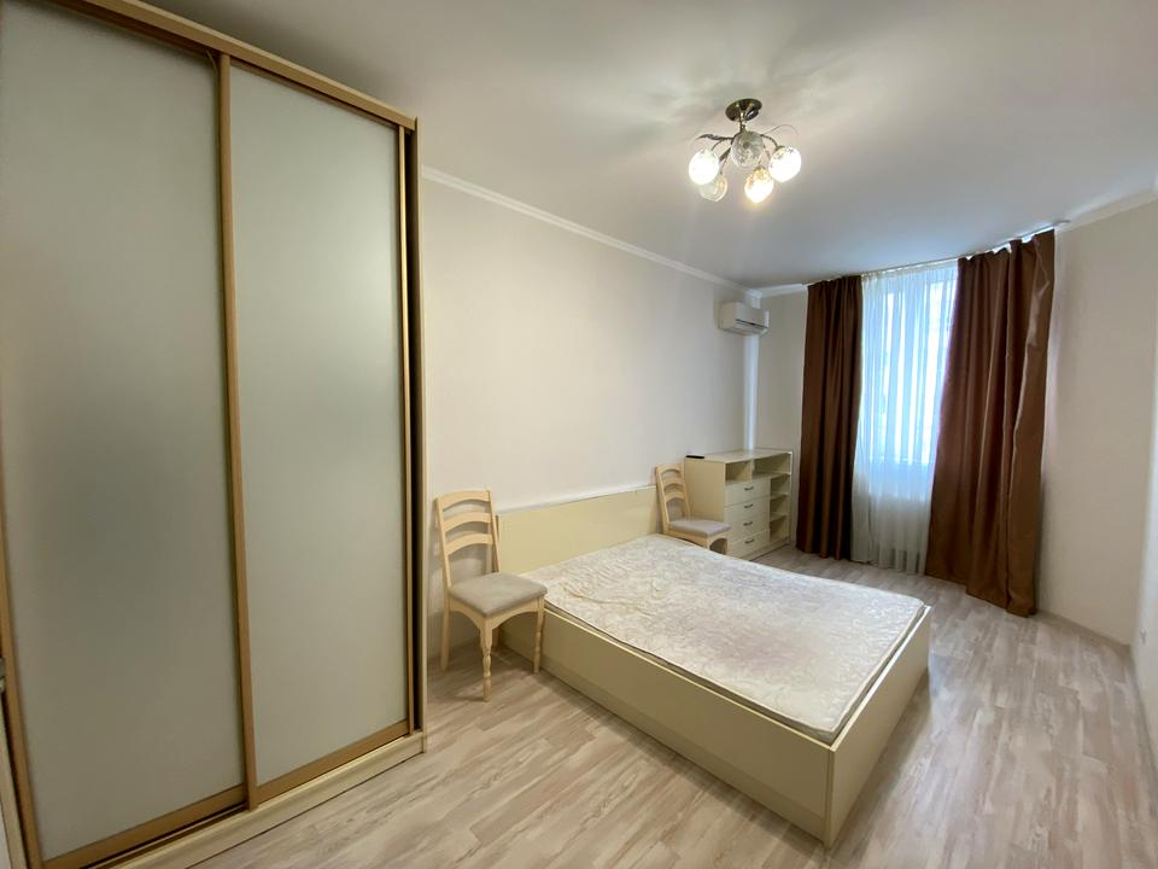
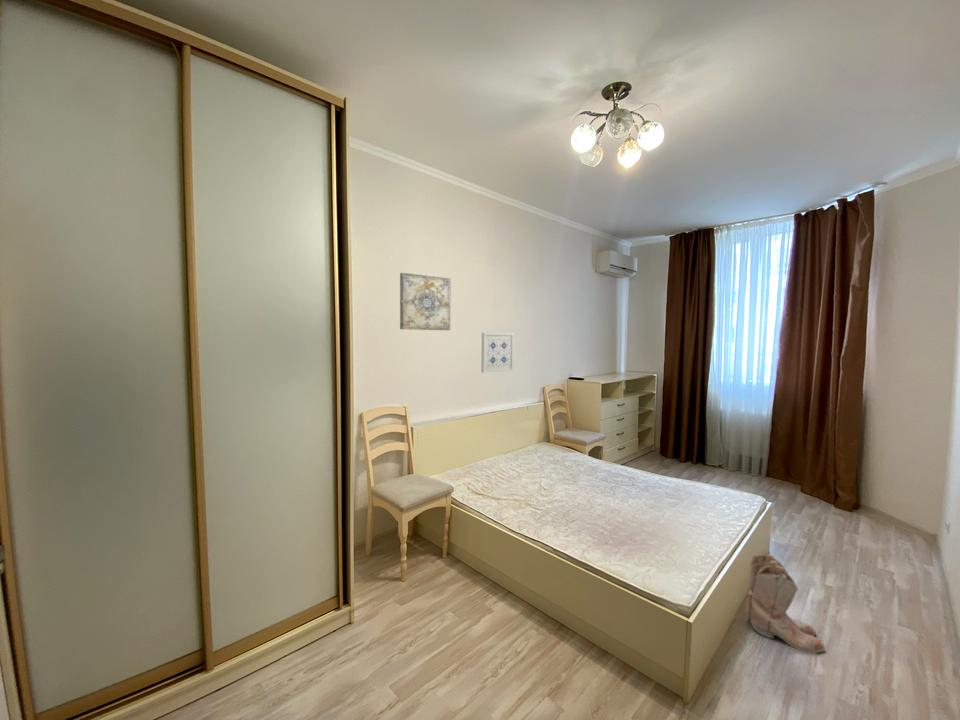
+ wall art (426, 302)
+ boots (785, 598)
+ wall art (498, 352)
